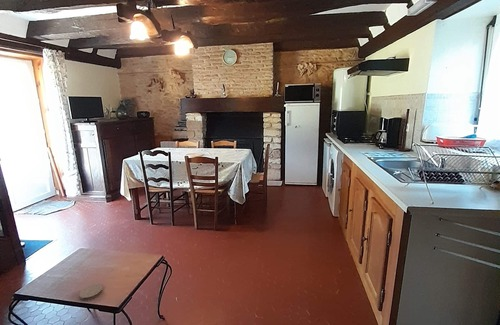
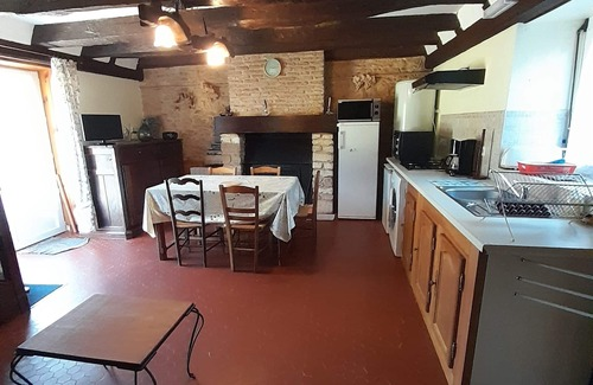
- coaster (91, 291)
